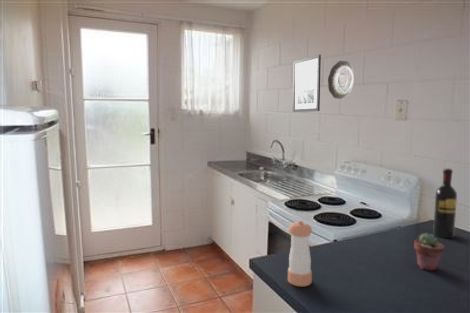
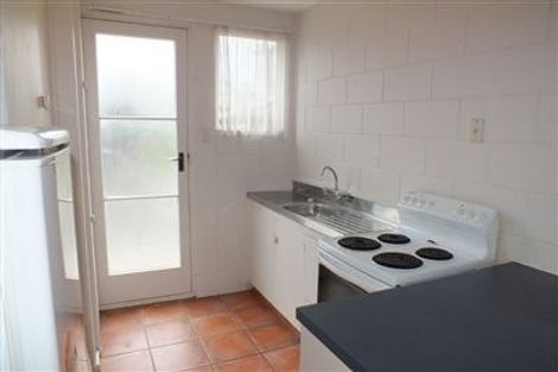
- decorative plate (341, 80)
- potted succulent (428, 250)
- wall art (305, 85)
- pepper shaker (299, 251)
- wine bottle (445, 202)
